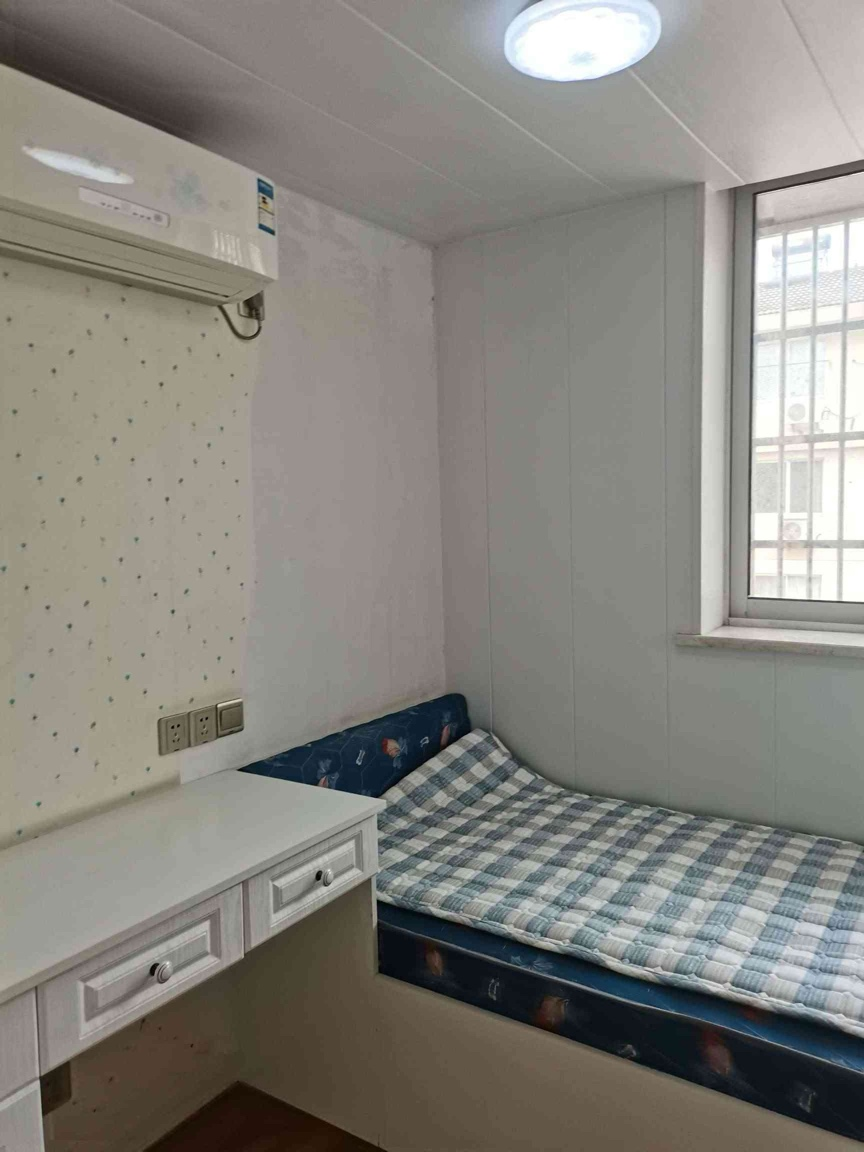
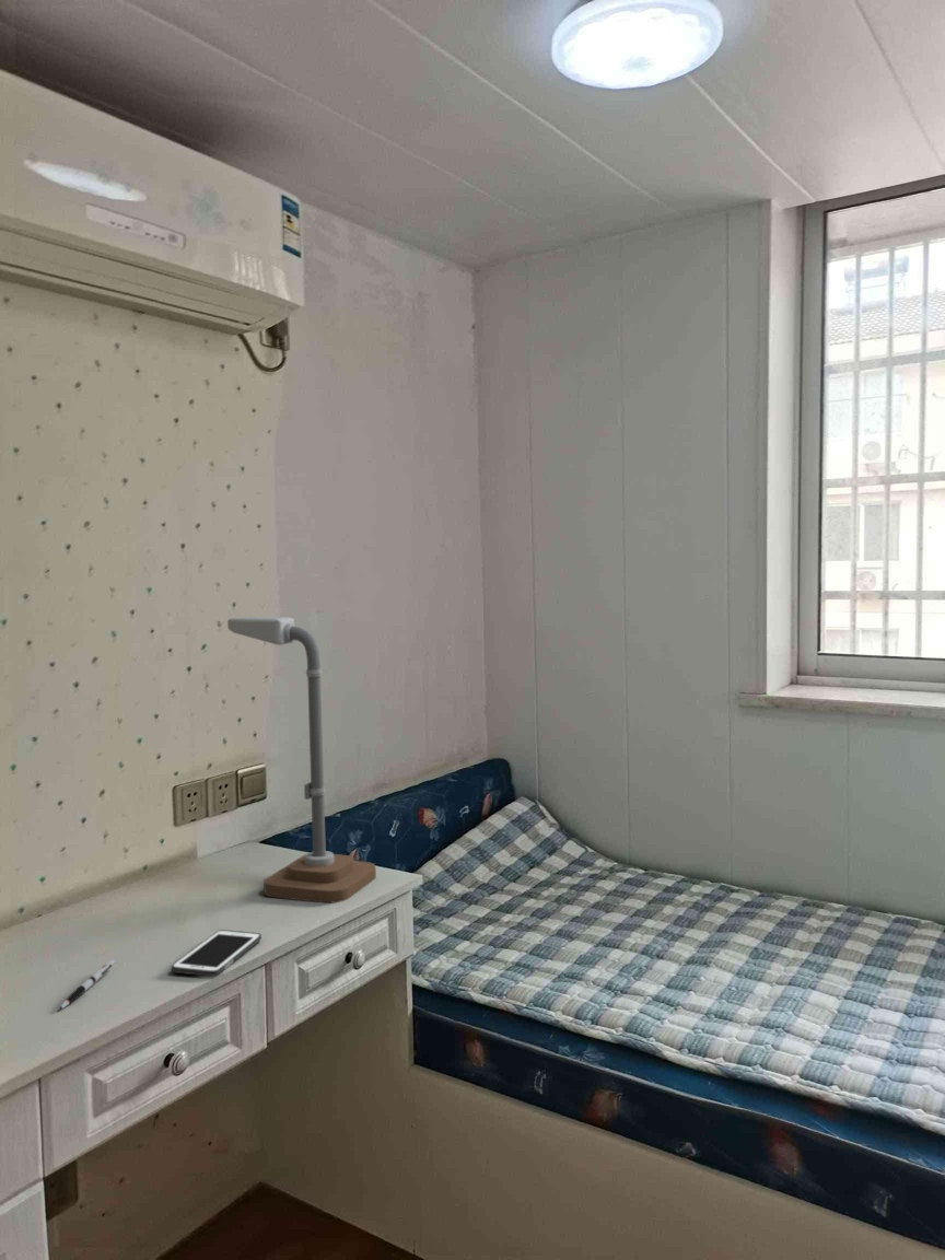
+ pen (88, 983)
+ cell phone (218, 952)
+ desk lamp (310, 751)
